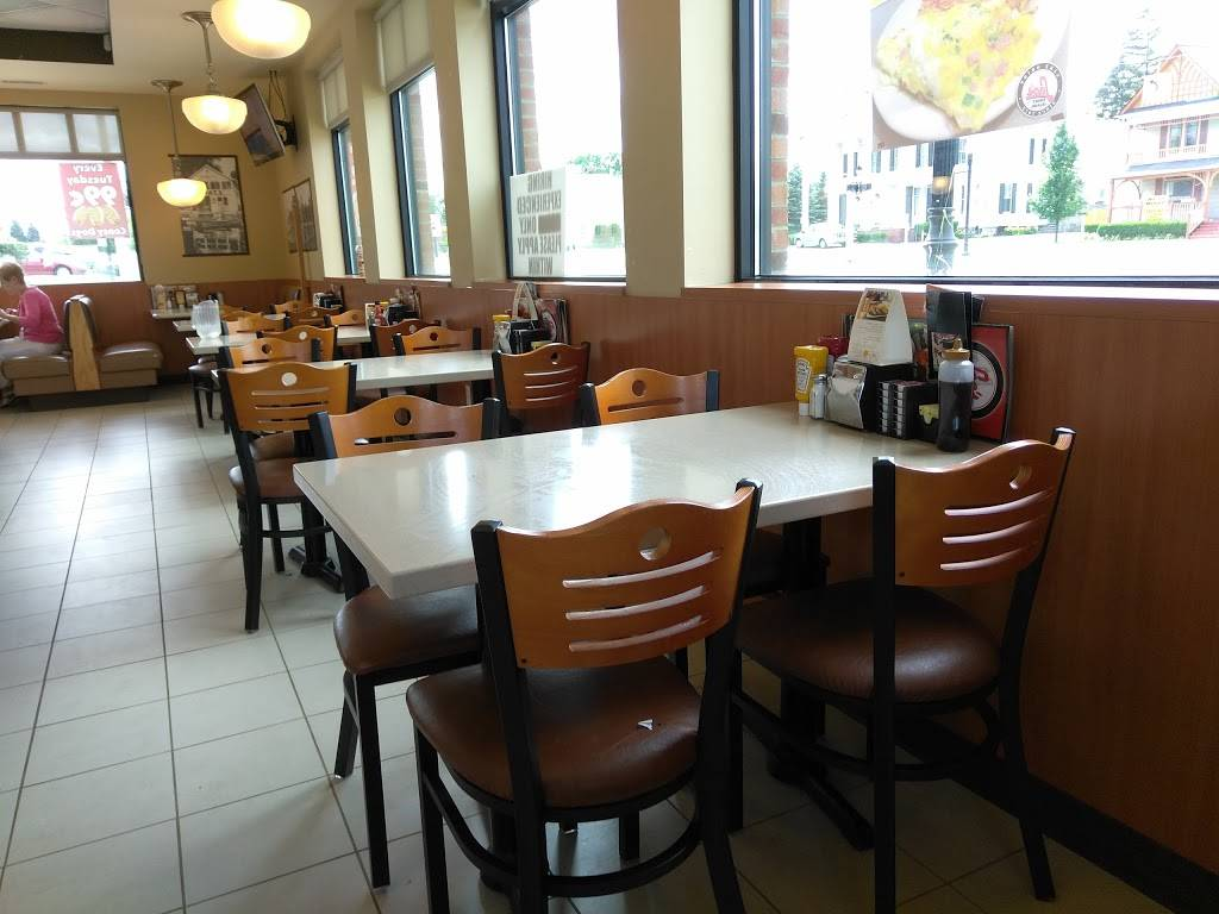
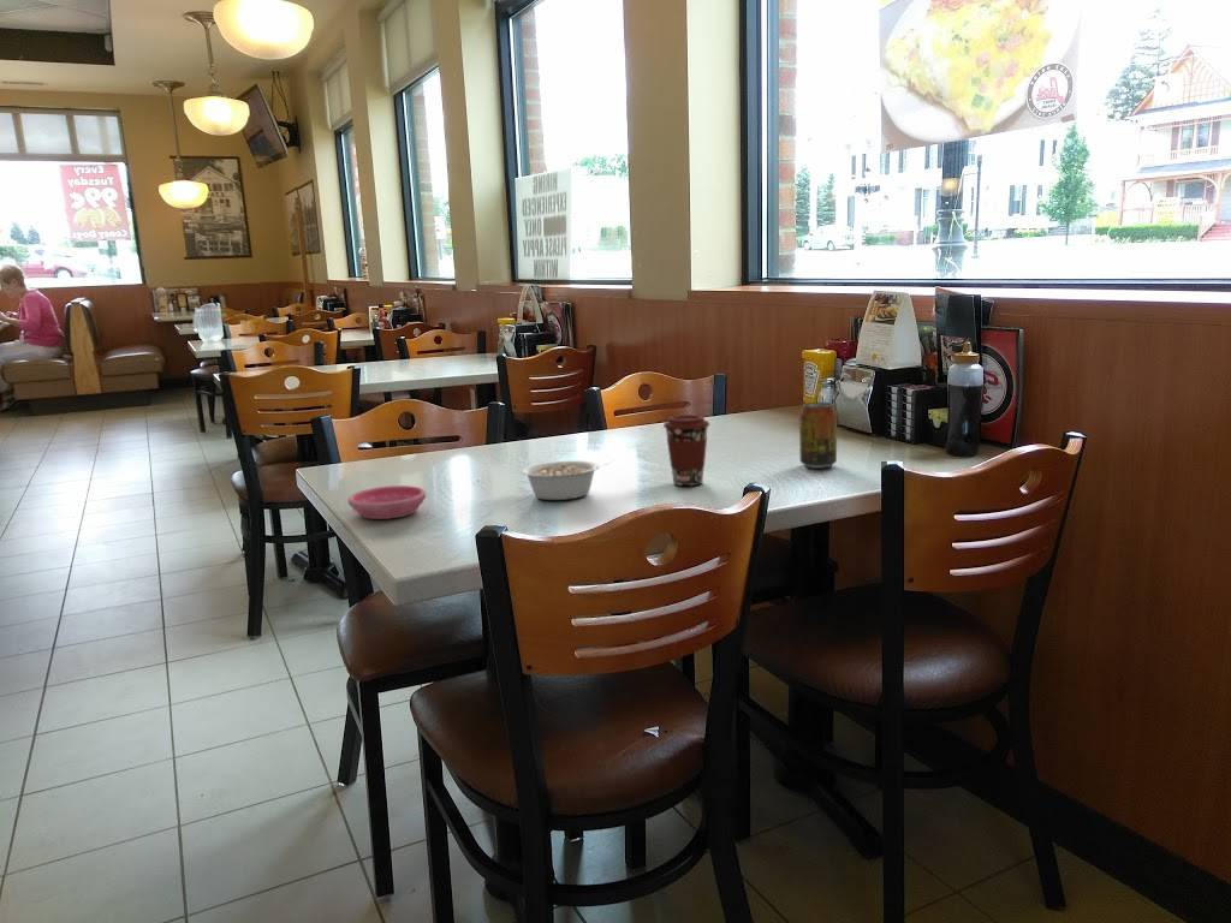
+ legume (564, 477)
+ beverage can (817, 434)
+ saucer (387, 502)
+ coffee cup (686, 449)
